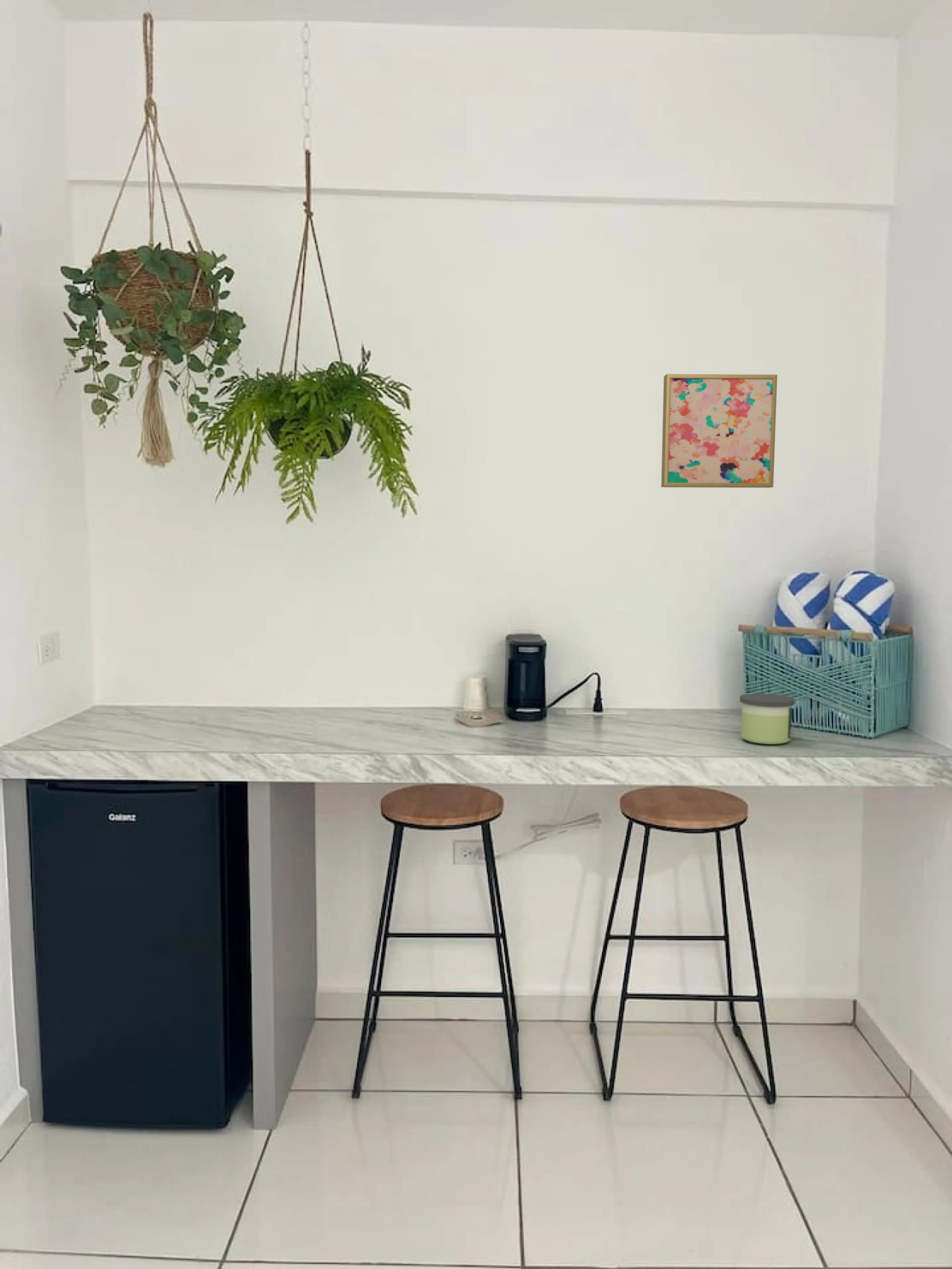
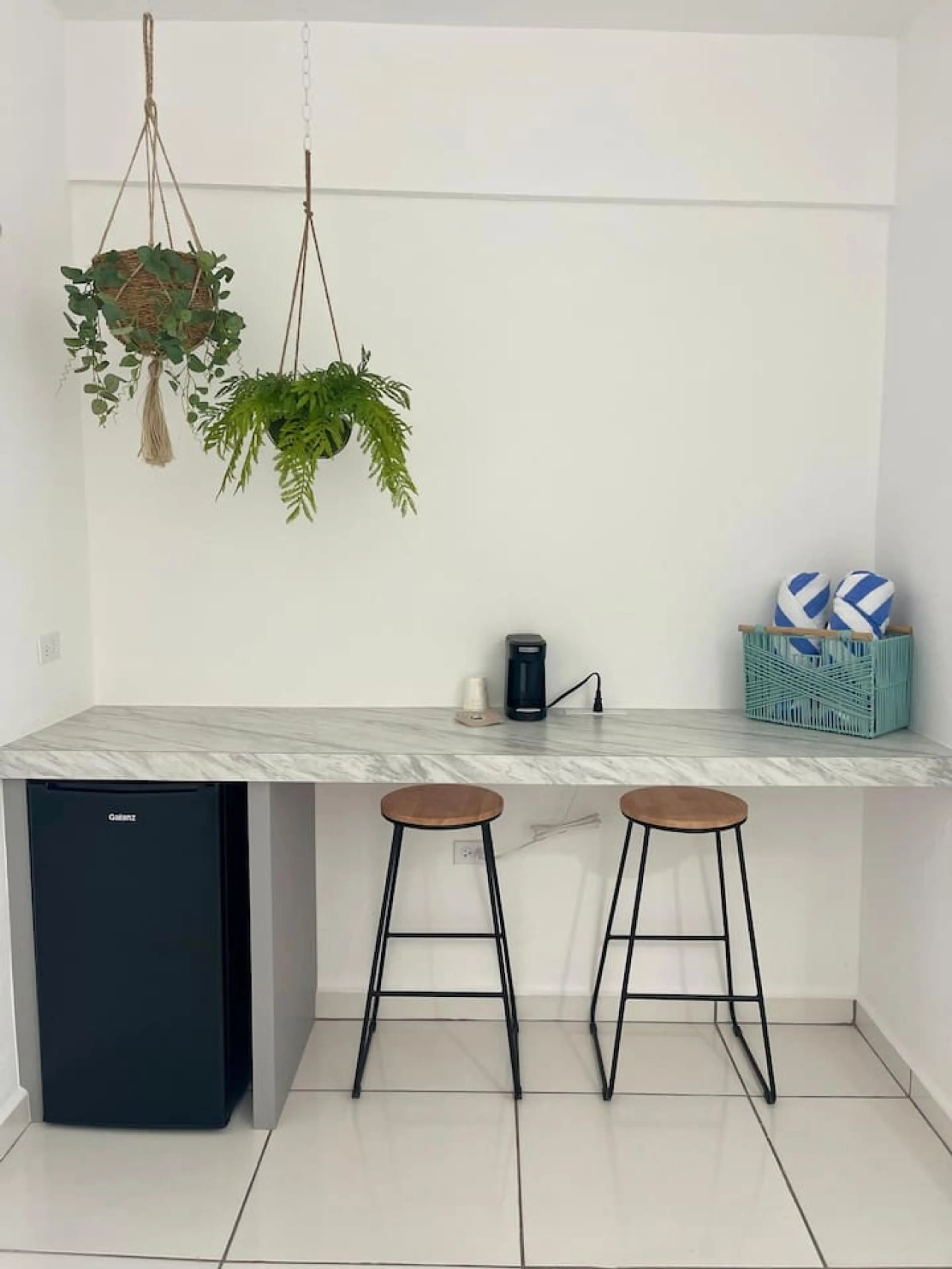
- candle (766, 719)
- wall art (718, 432)
